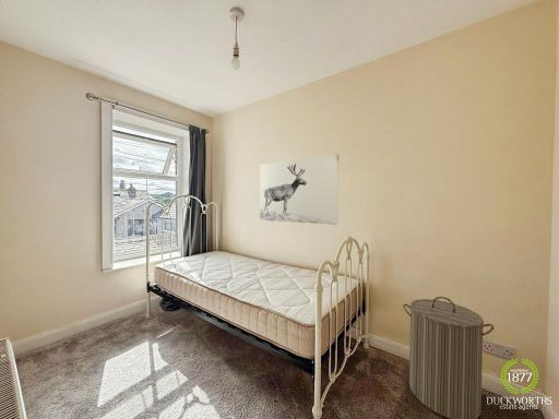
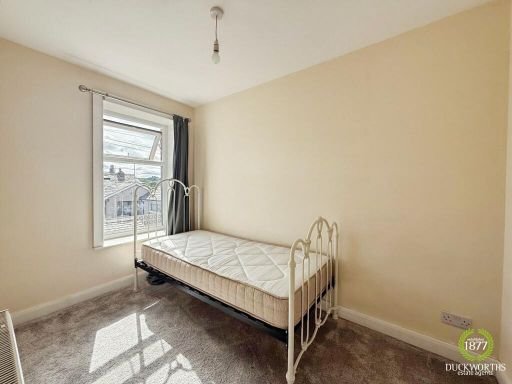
- laundry hamper (443, 346)
- wall art (294, 191)
